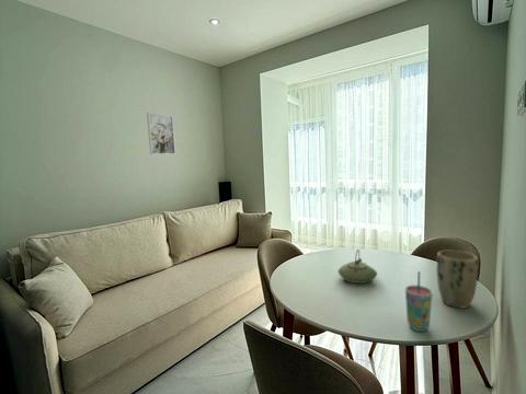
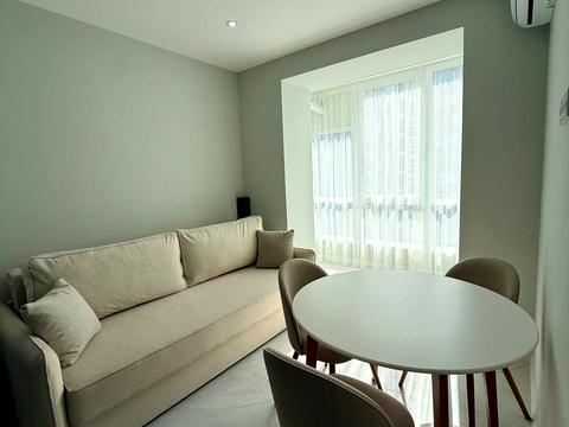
- plant pot (456, 278)
- cup (418, 299)
- wall art (161, 135)
- teapot (357, 263)
